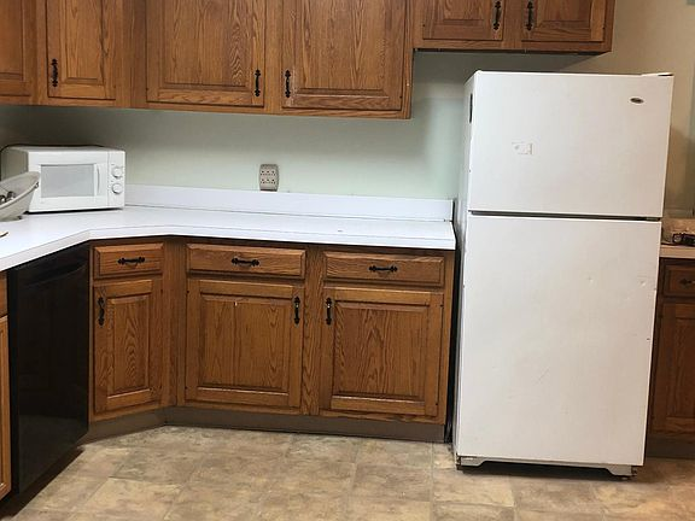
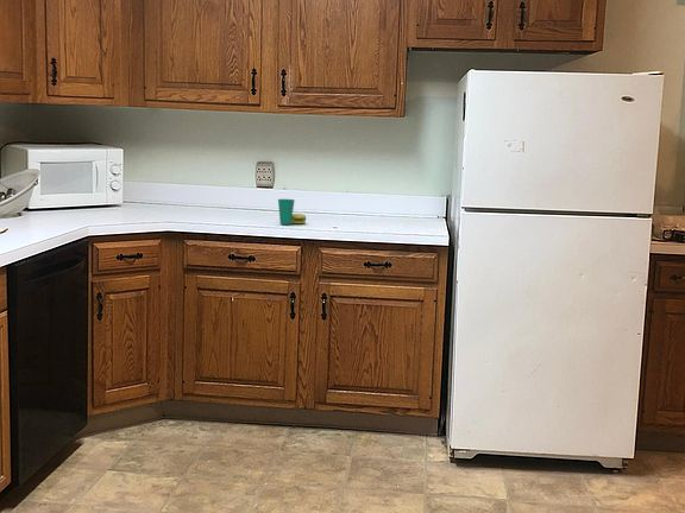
+ cup (291, 211)
